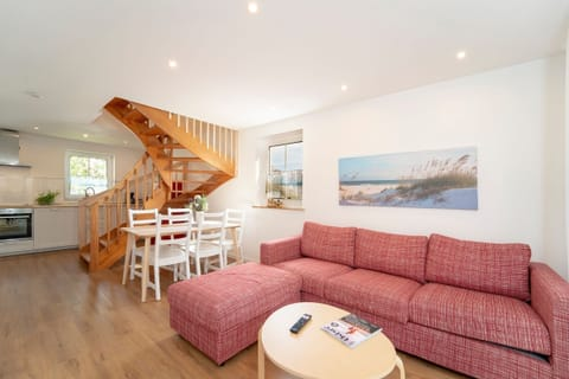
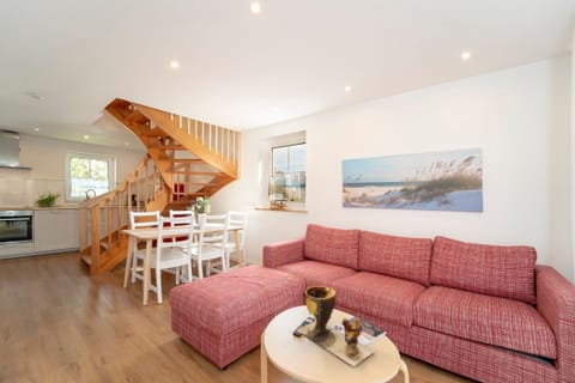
+ clay pot (329, 317)
